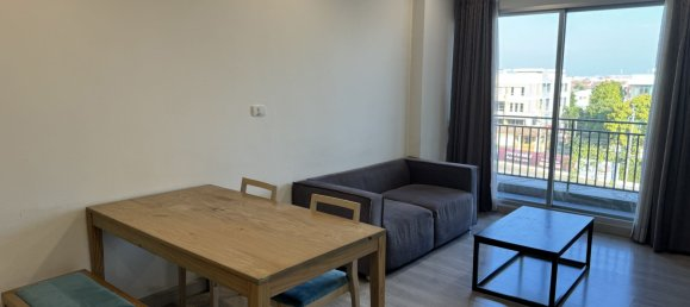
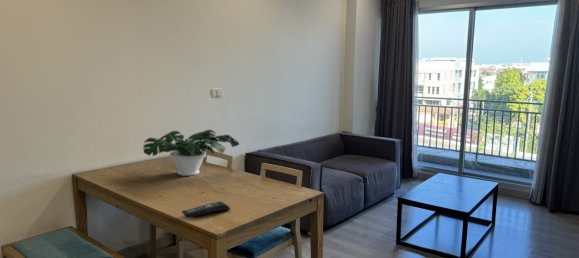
+ remote control (206, 209)
+ potted plant (186, 155)
